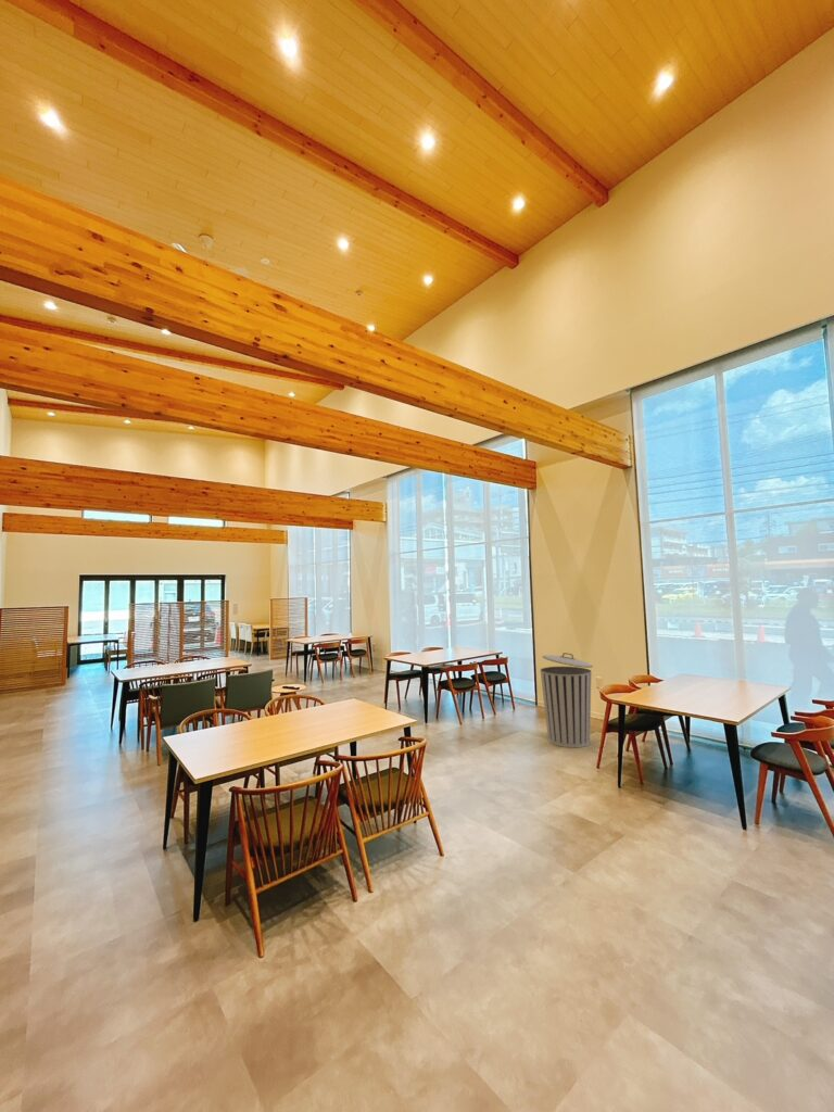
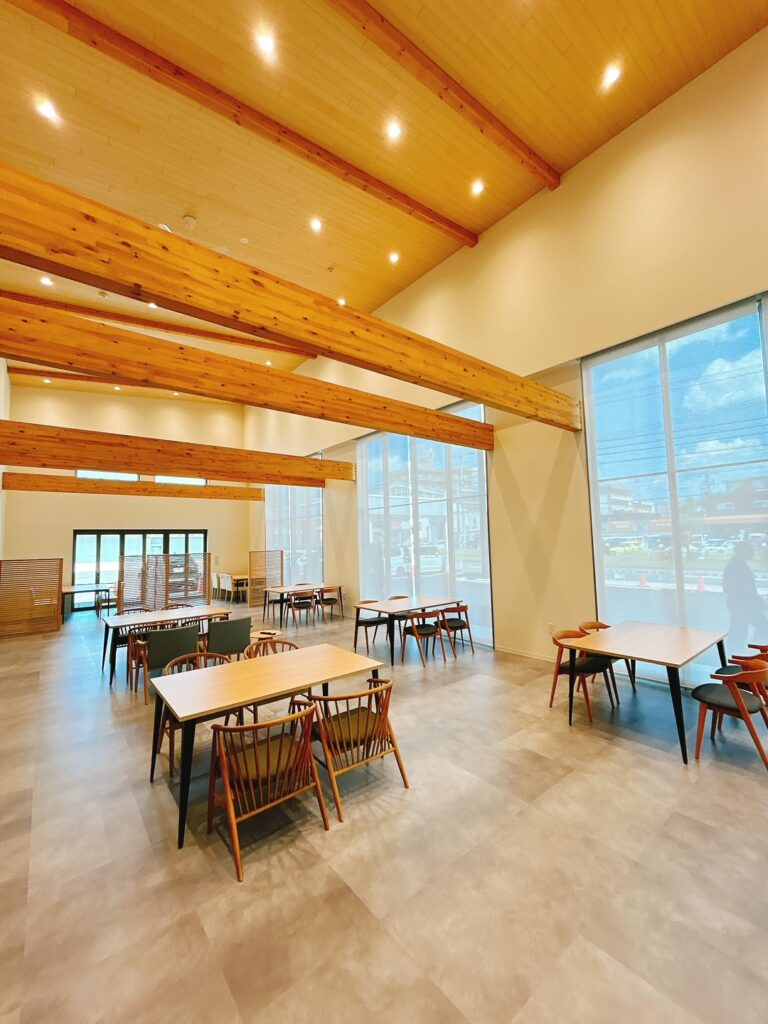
- trash can (567, 696)
